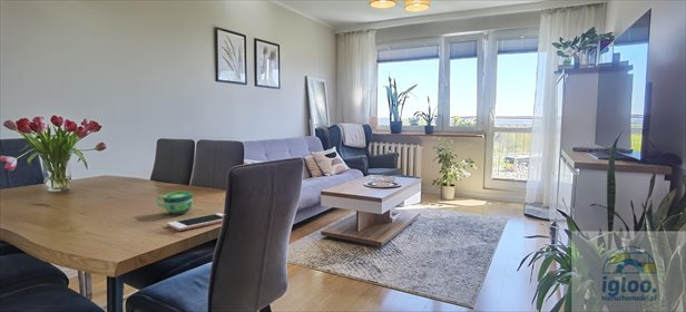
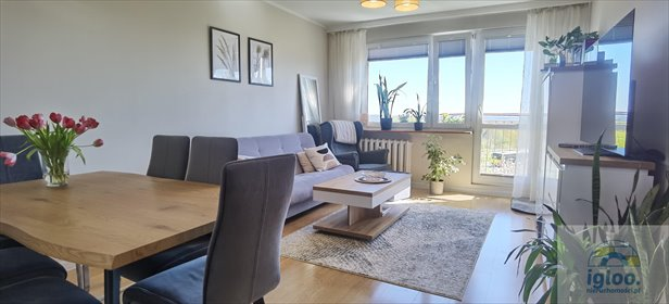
- cup (174, 203)
- cell phone (200, 221)
